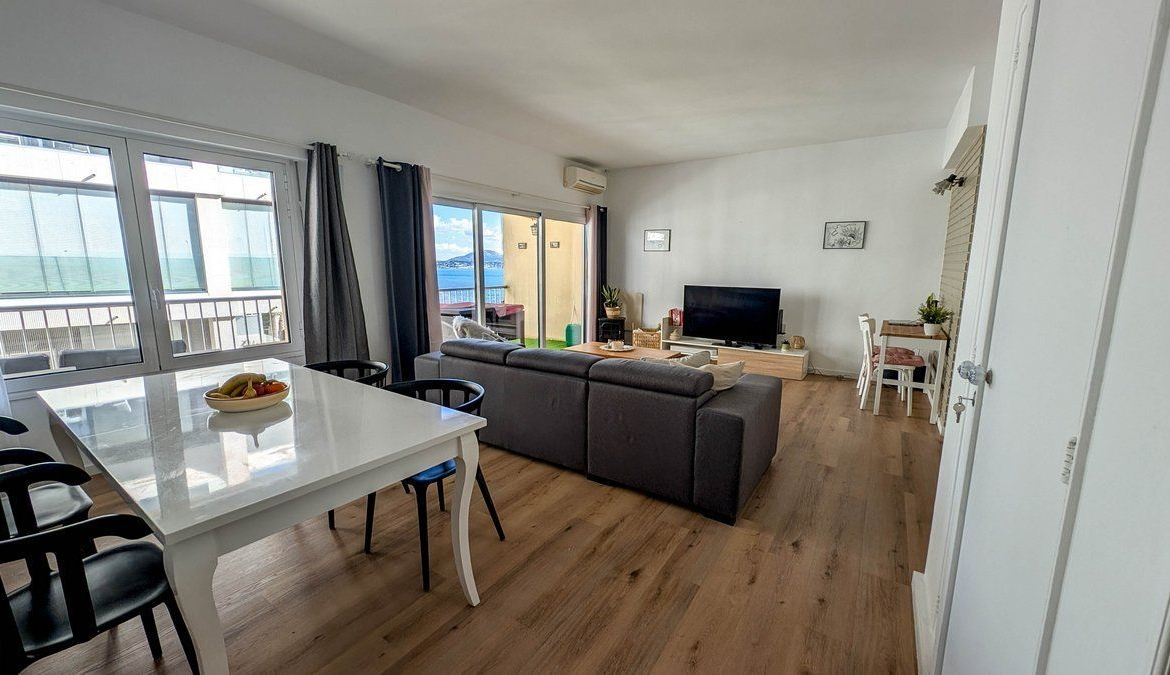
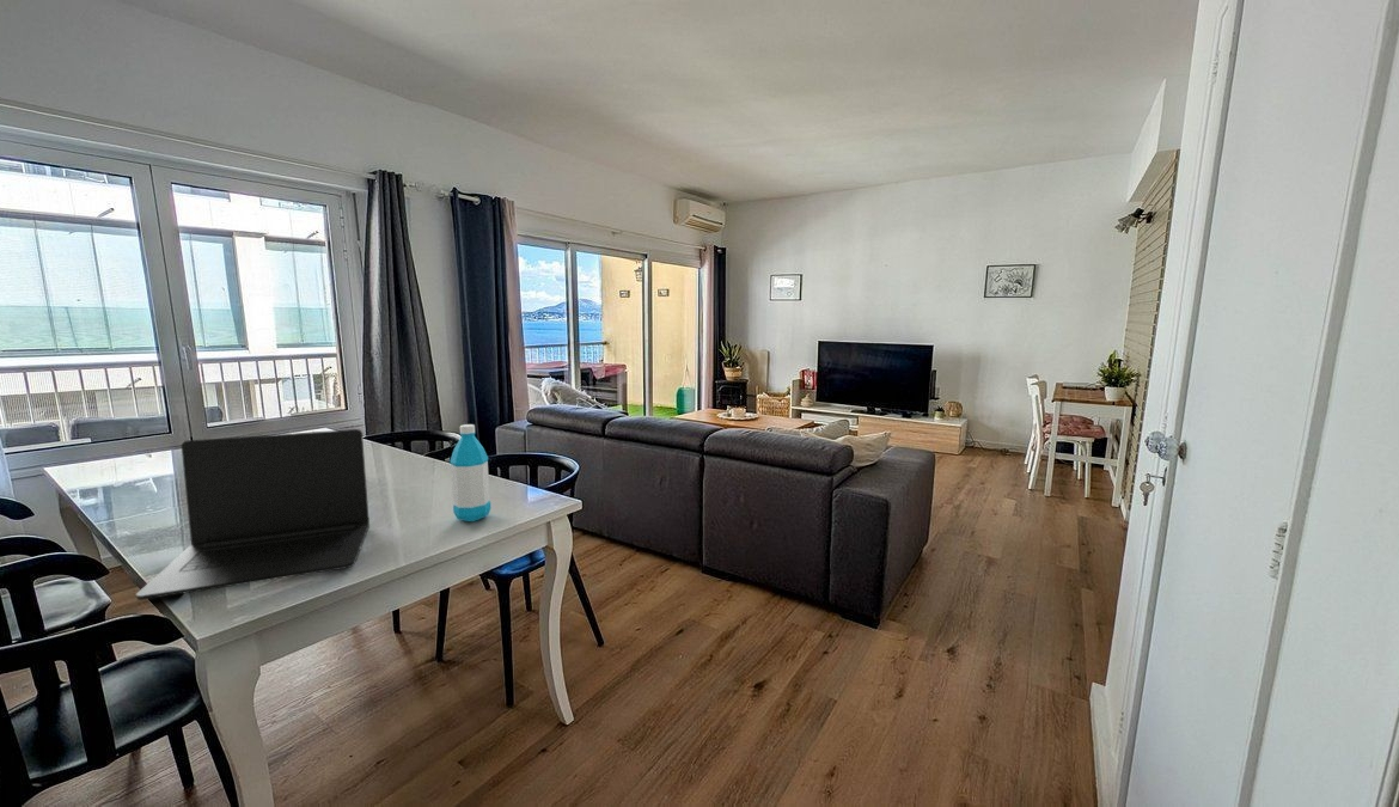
+ laptop (264, 503)
+ water bottle (470, 472)
